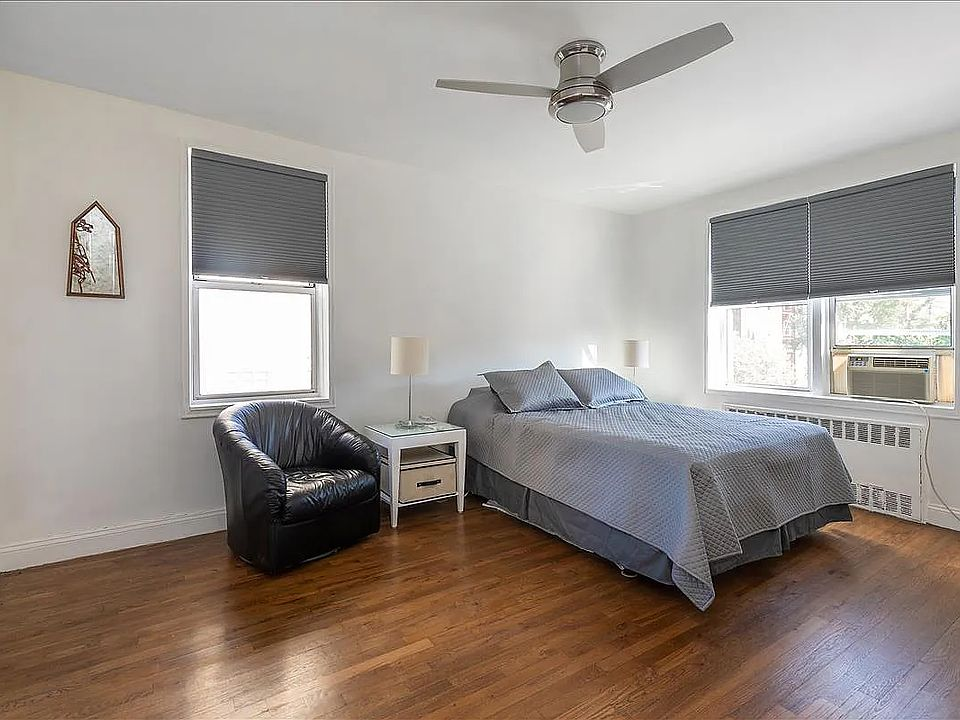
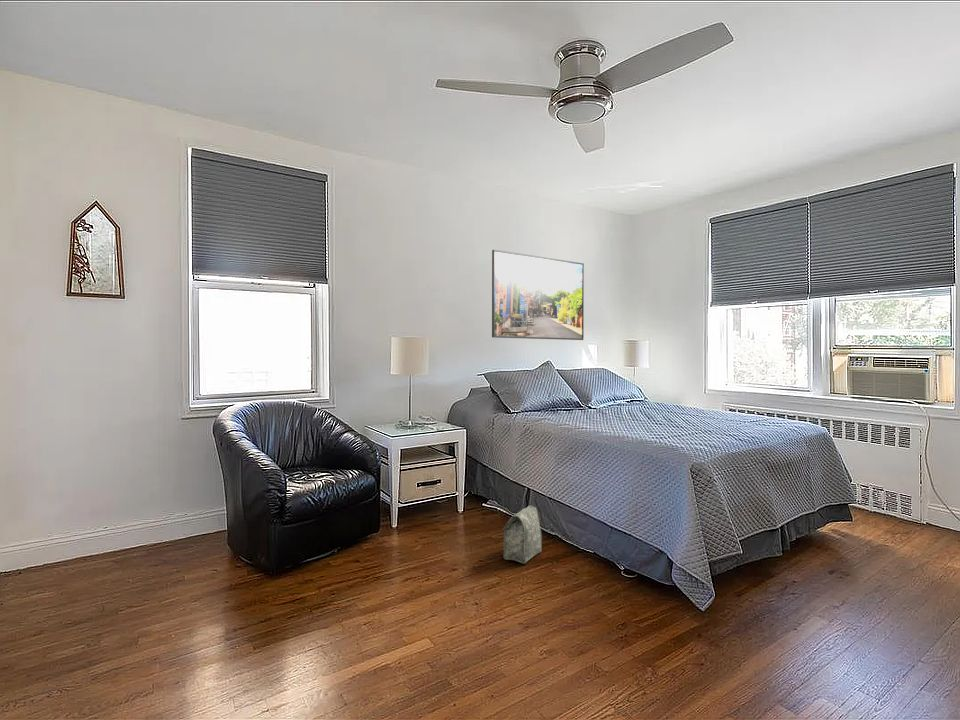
+ bag (522, 532)
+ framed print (540, 298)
